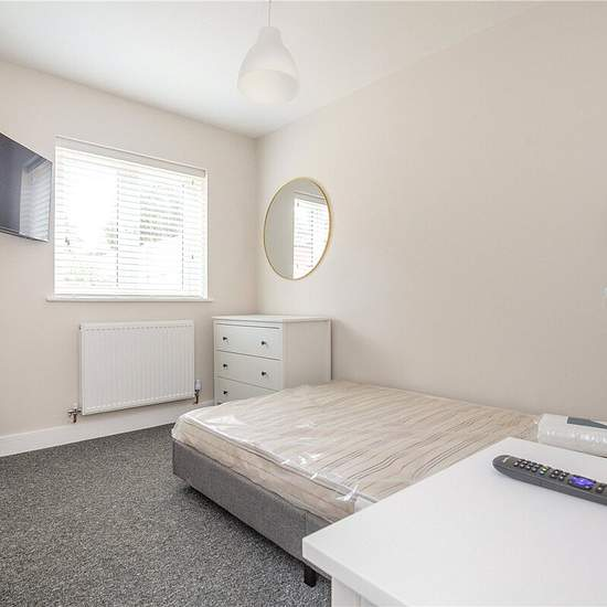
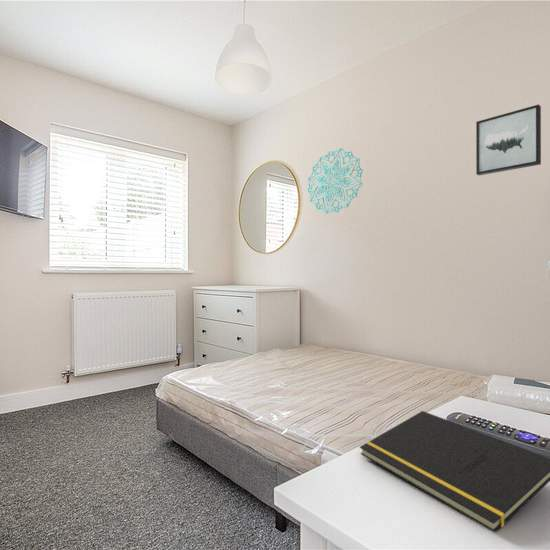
+ notepad (450, 457)
+ wall art (507, 142)
+ wall decoration (333, 181)
